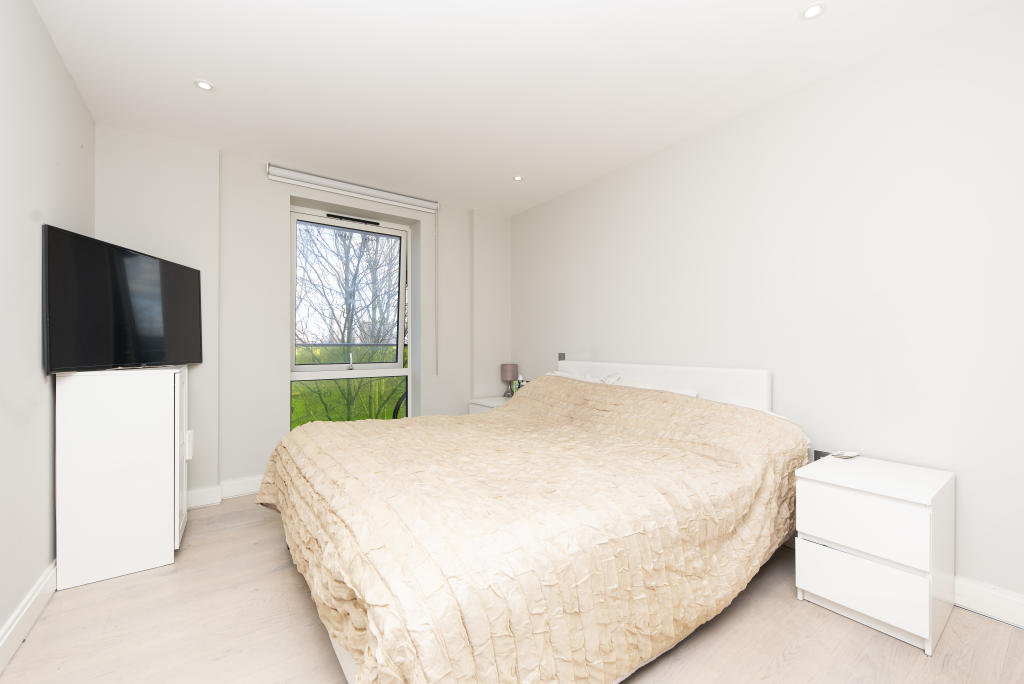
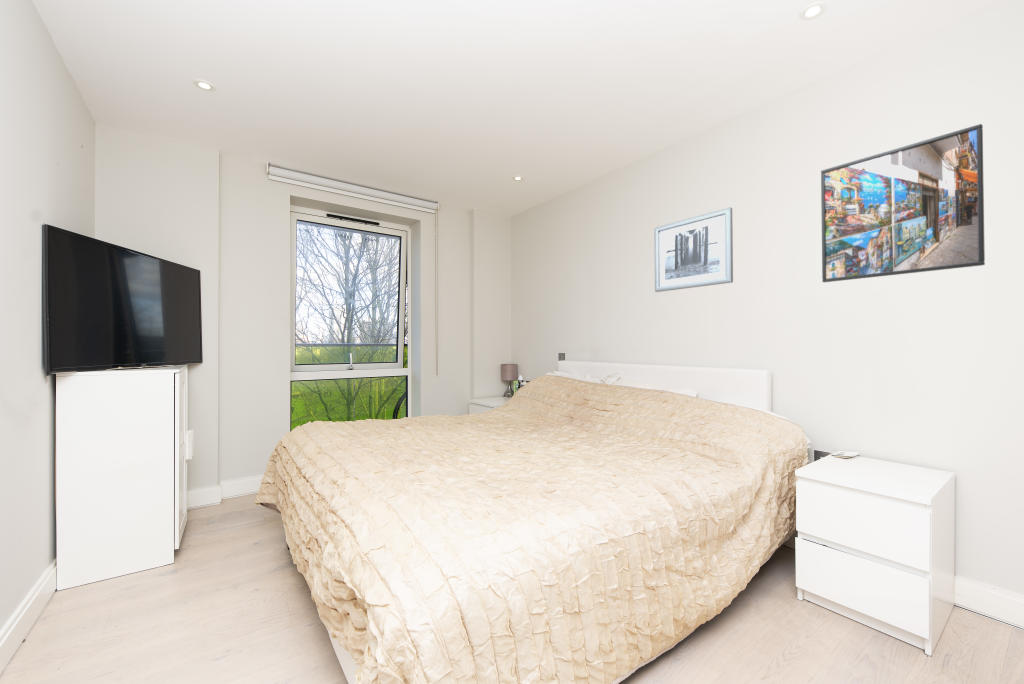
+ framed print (893, 212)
+ wall art (690, 253)
